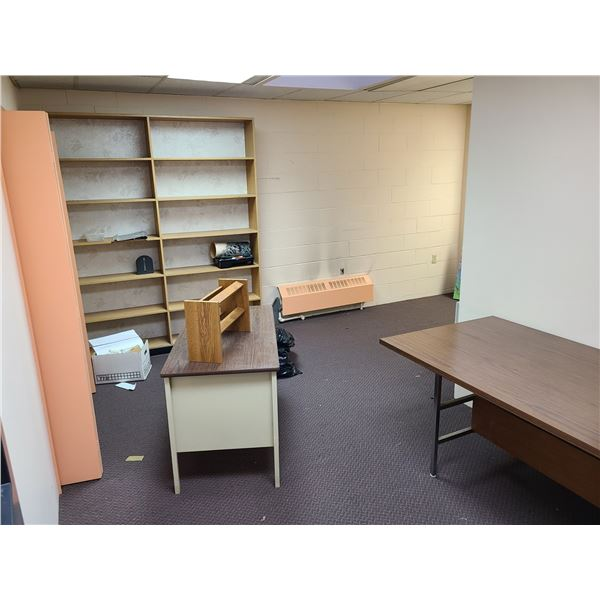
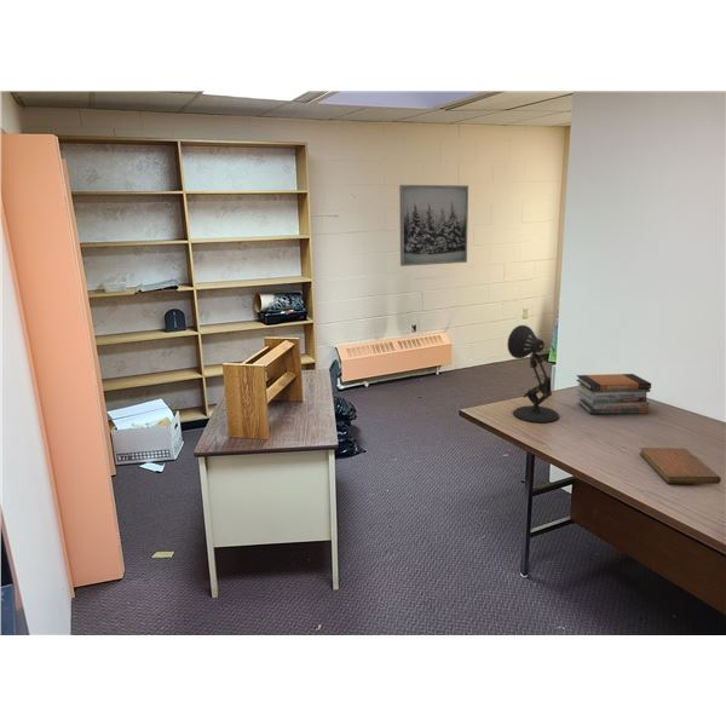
+ desk lamp (536, 371)
+ wall art (434, 225)
+ notebook (676, 463)
+ book stack (611, 393)
